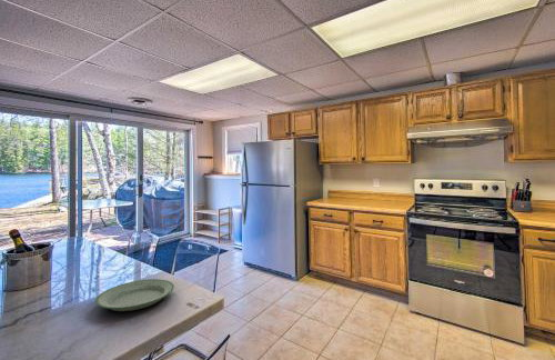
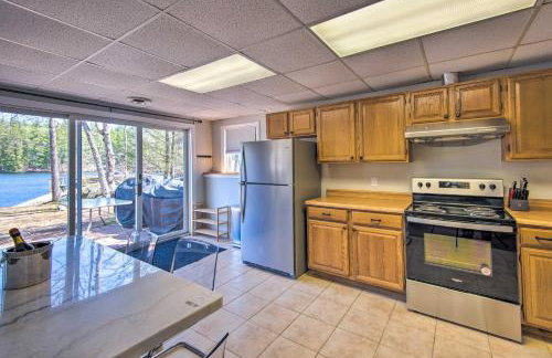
- plate (137, 296)
